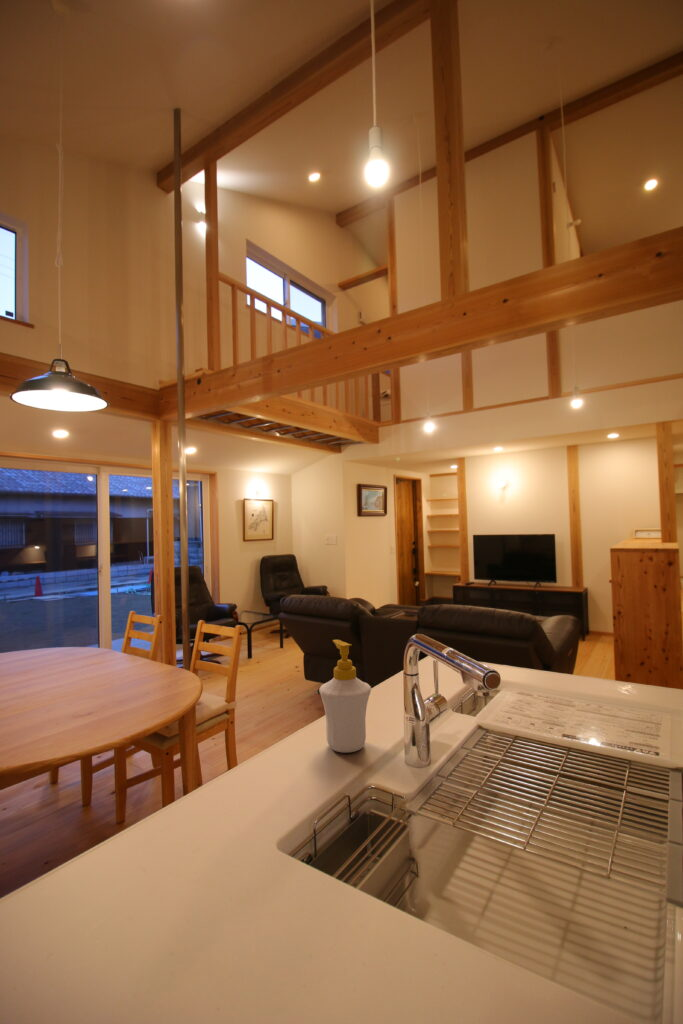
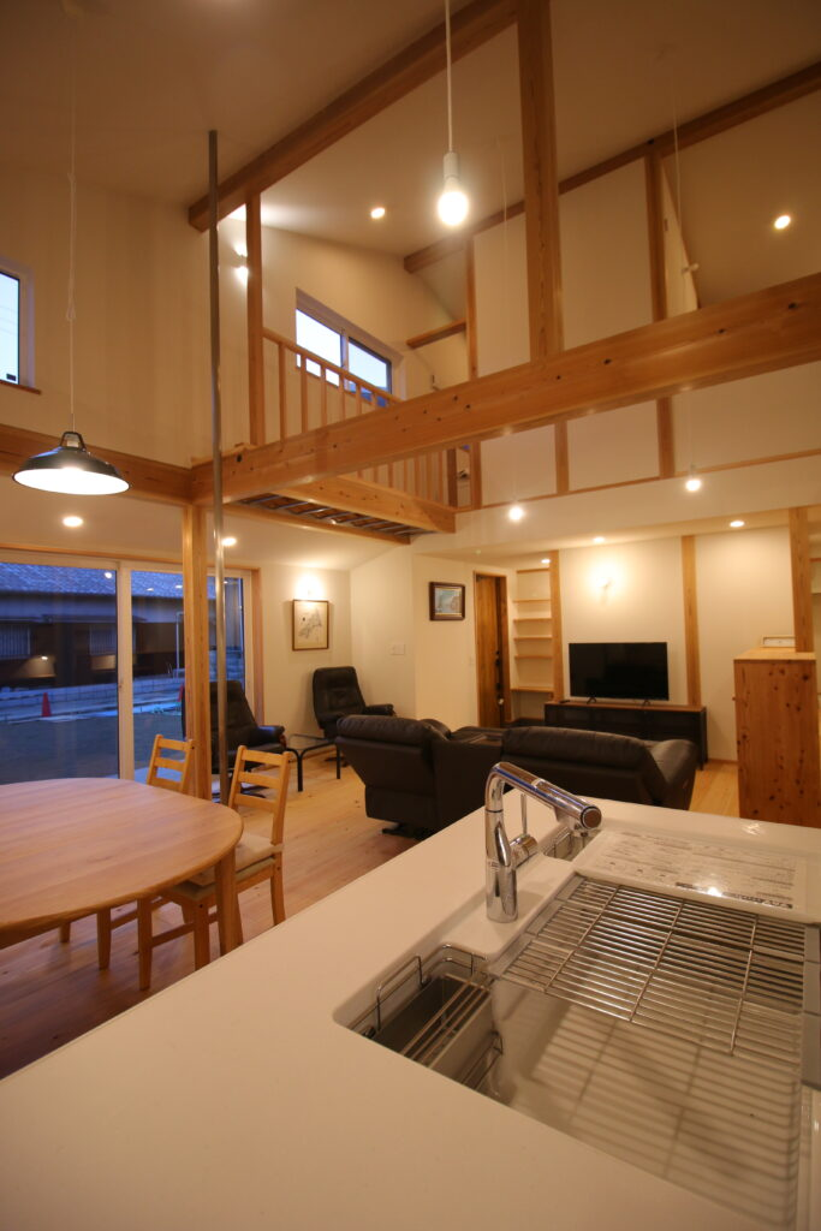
- soap bottle (345, 694)
